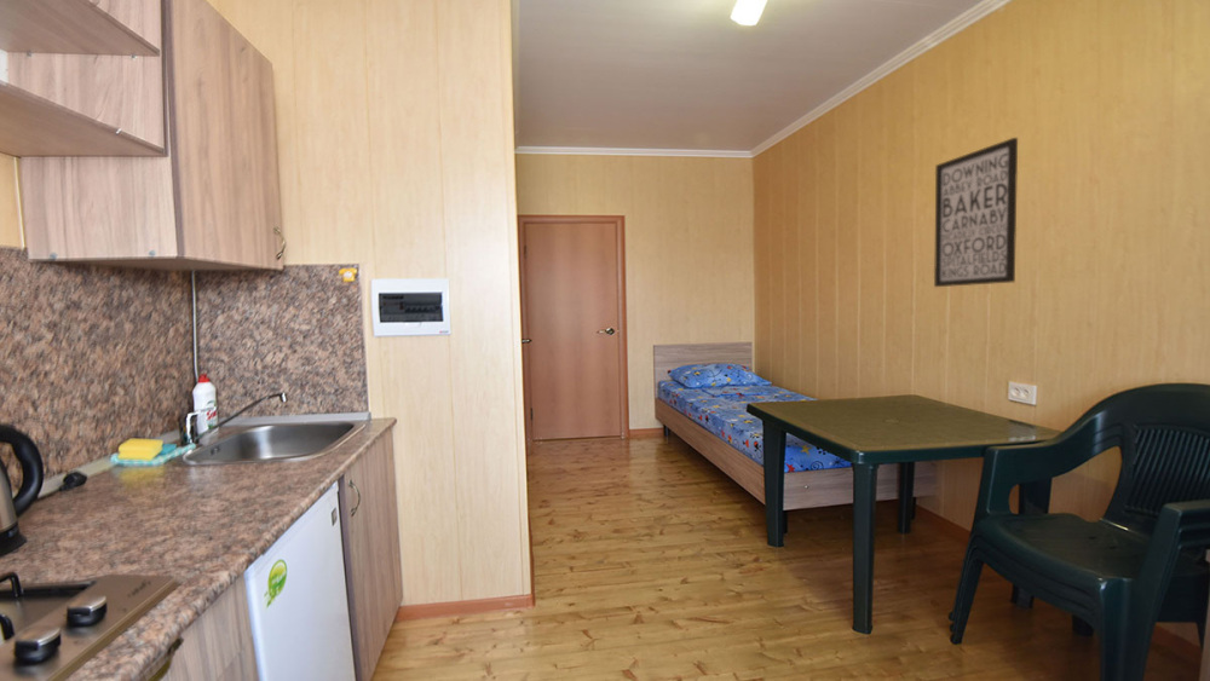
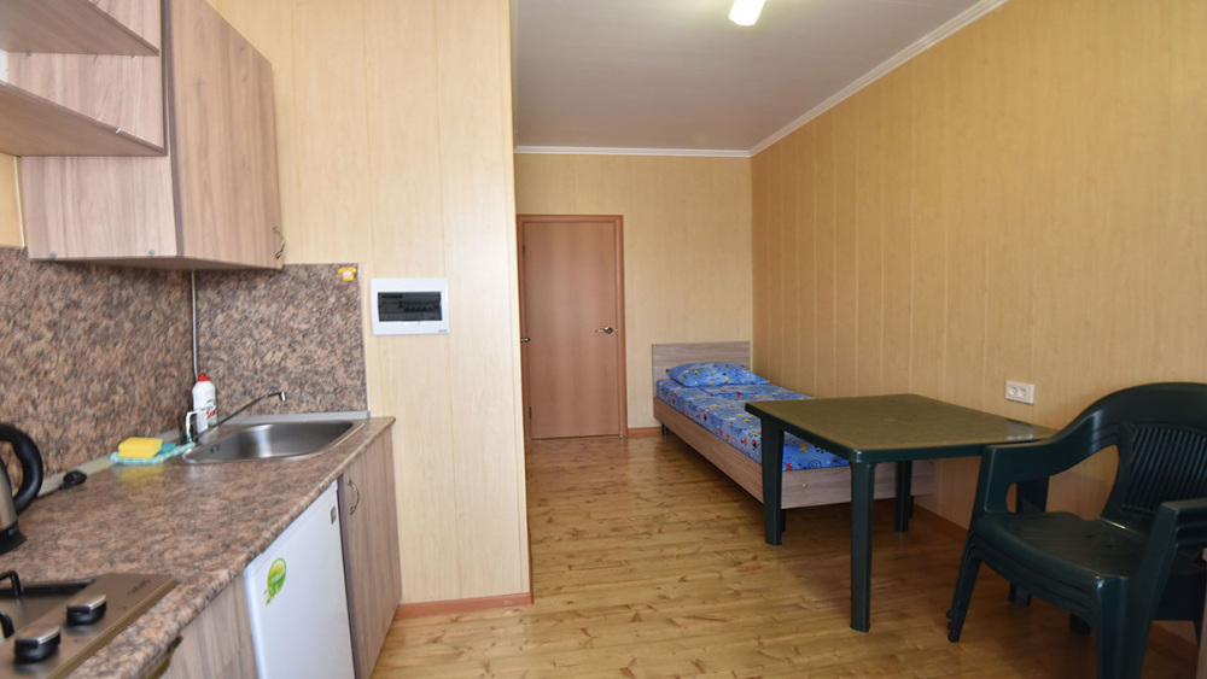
- wall art (972, 219)
